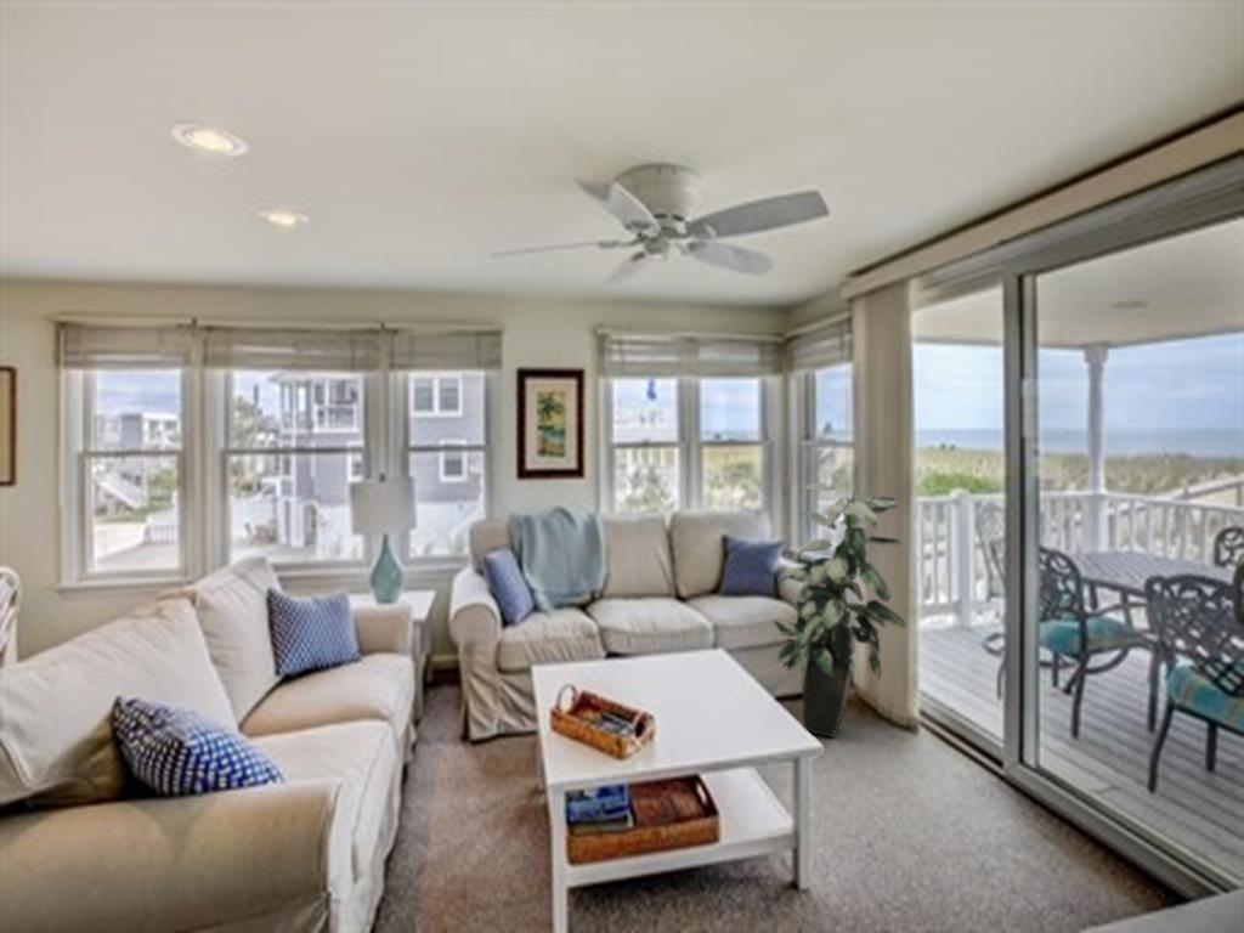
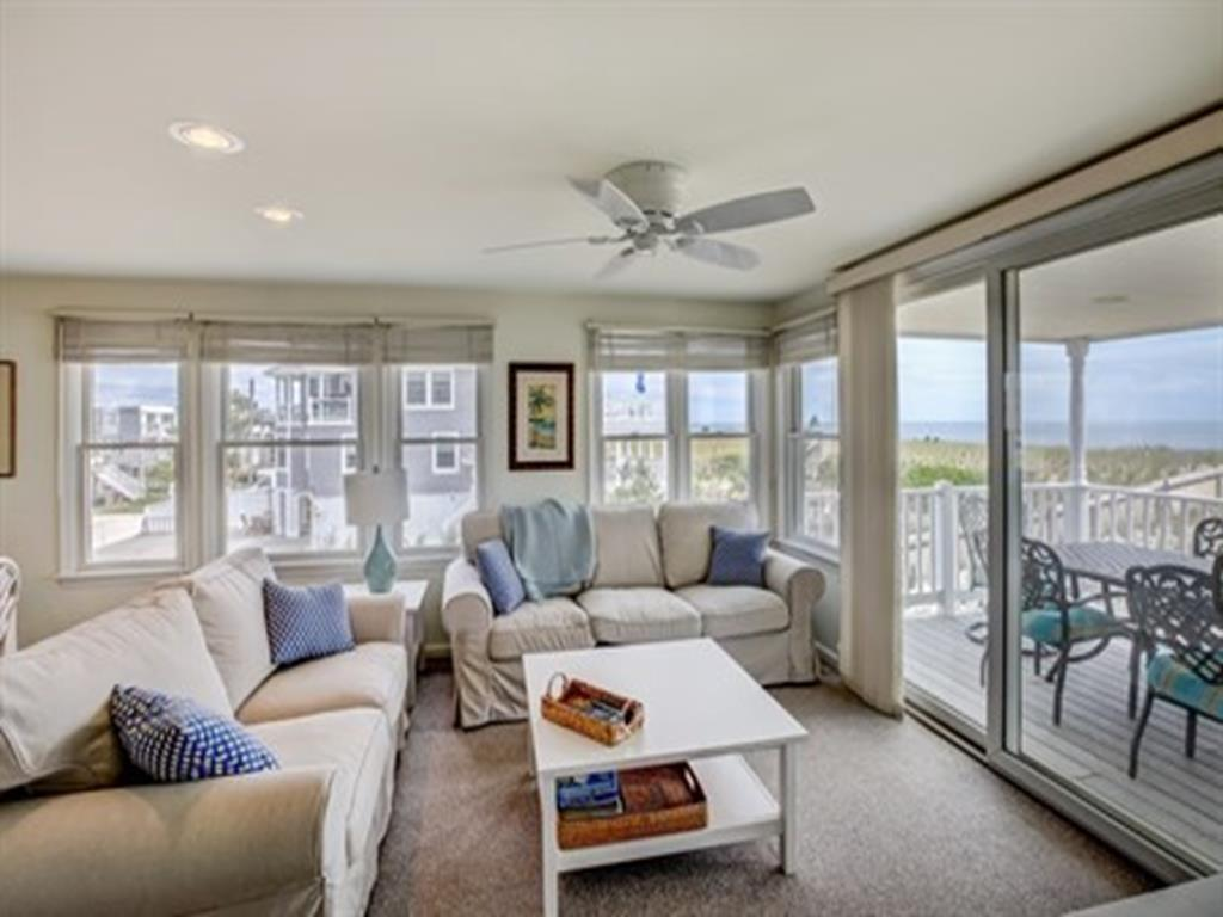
- indoor plant (832, 606)
